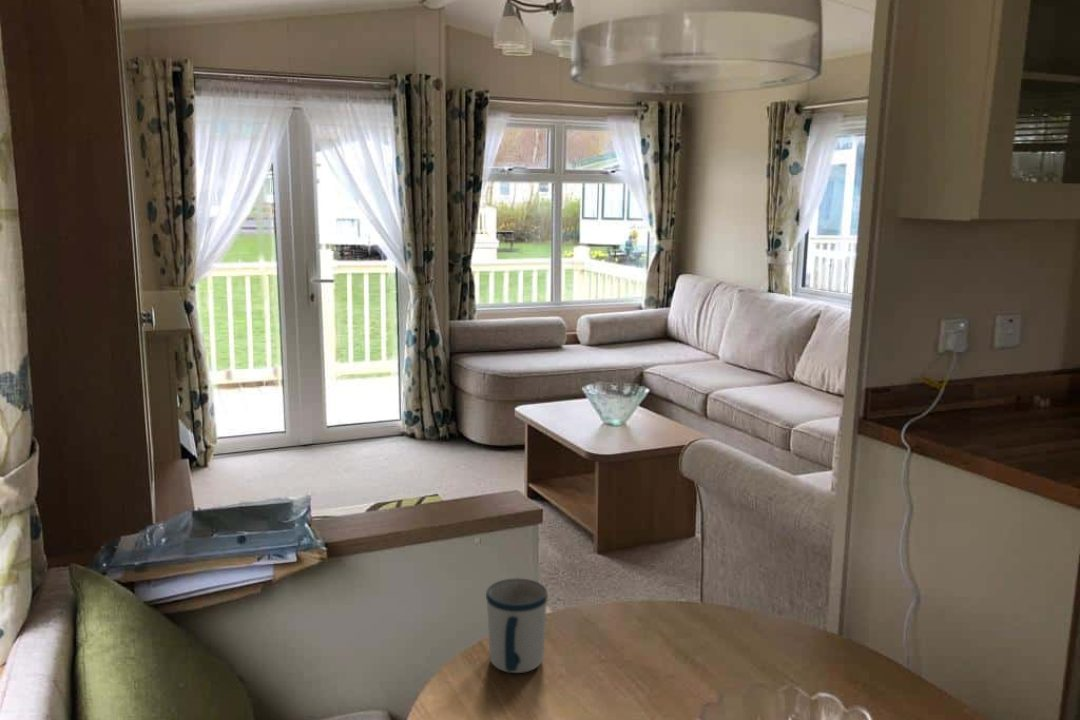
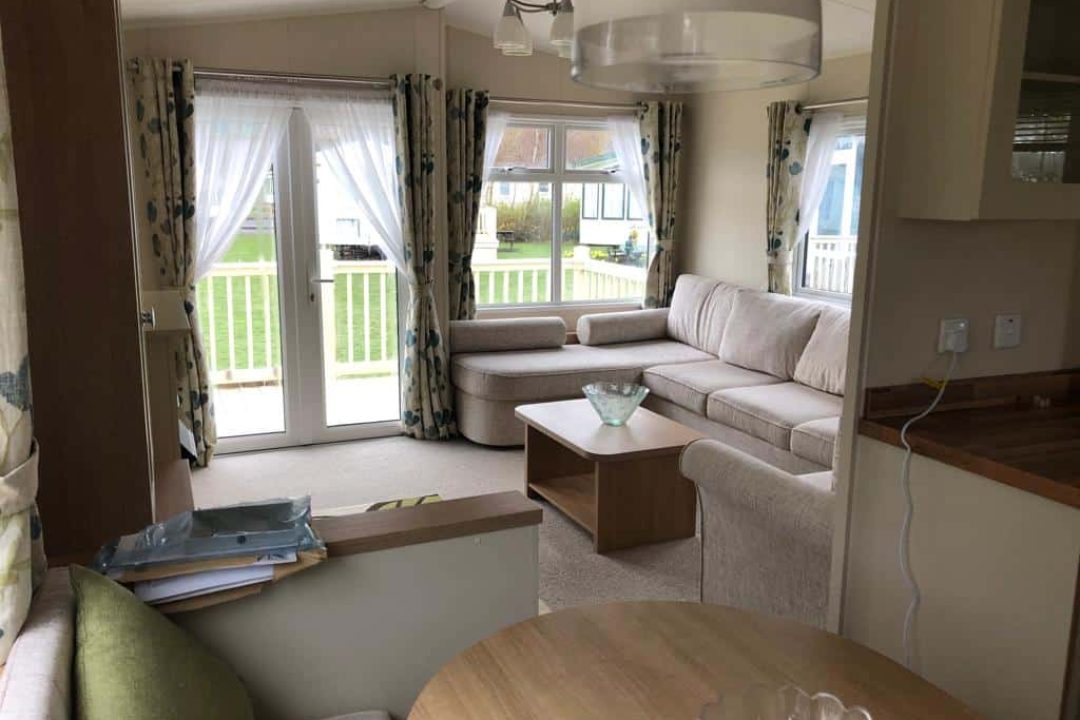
- mug (514, 628)
